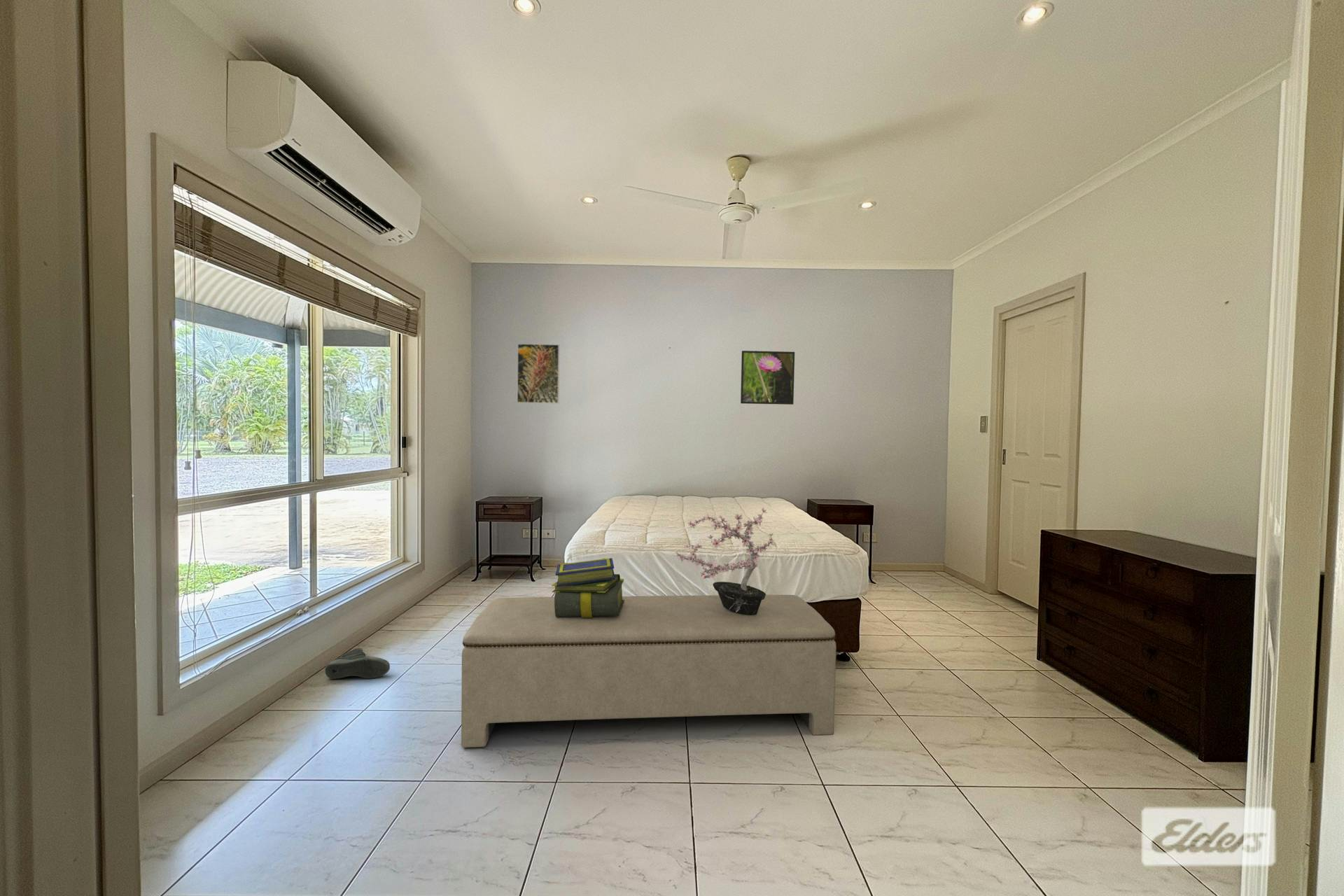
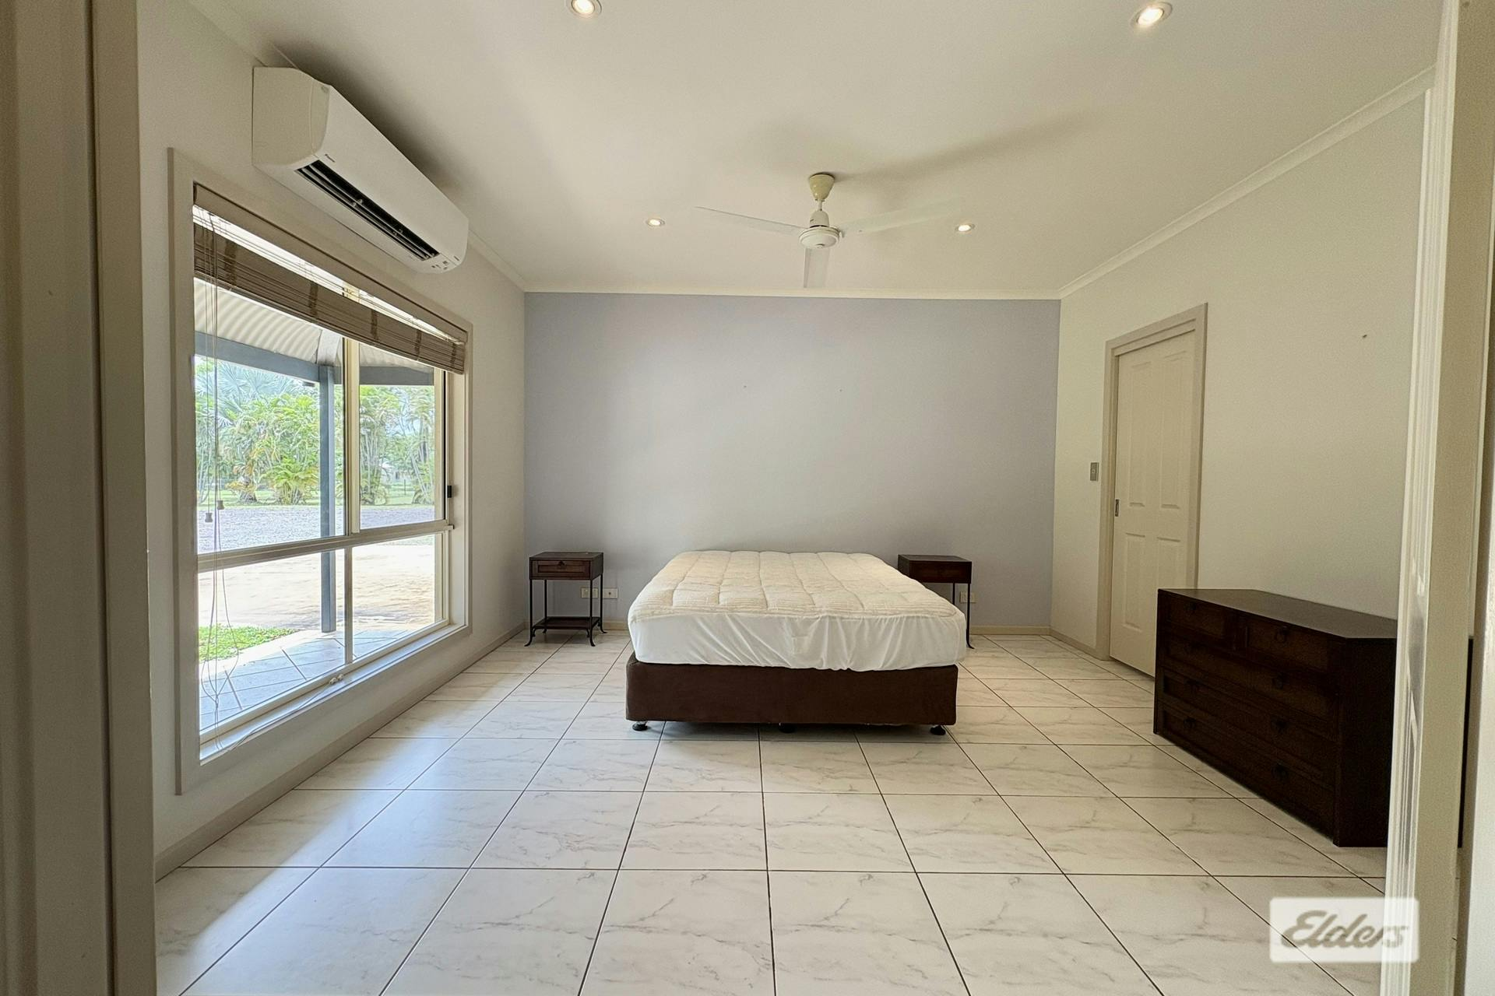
- stack of books (587, 587)
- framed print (767, 377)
- sneaker (364, 662)
- potted plant (724, 564)
- bench (651, 660)
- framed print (538, 373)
